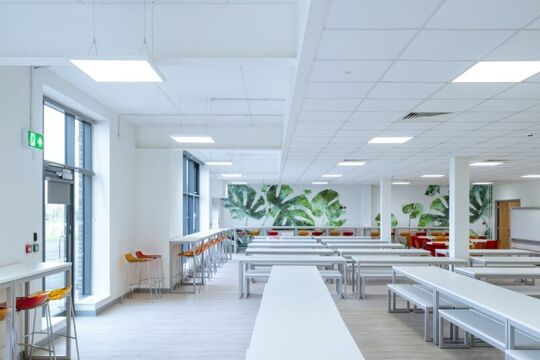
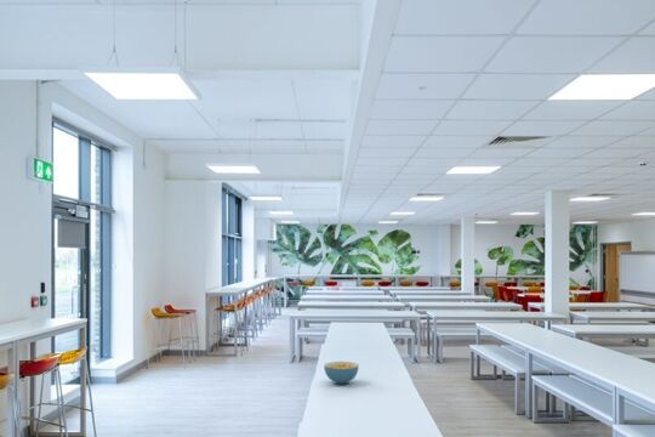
+ cereal bowl (341, 373)
